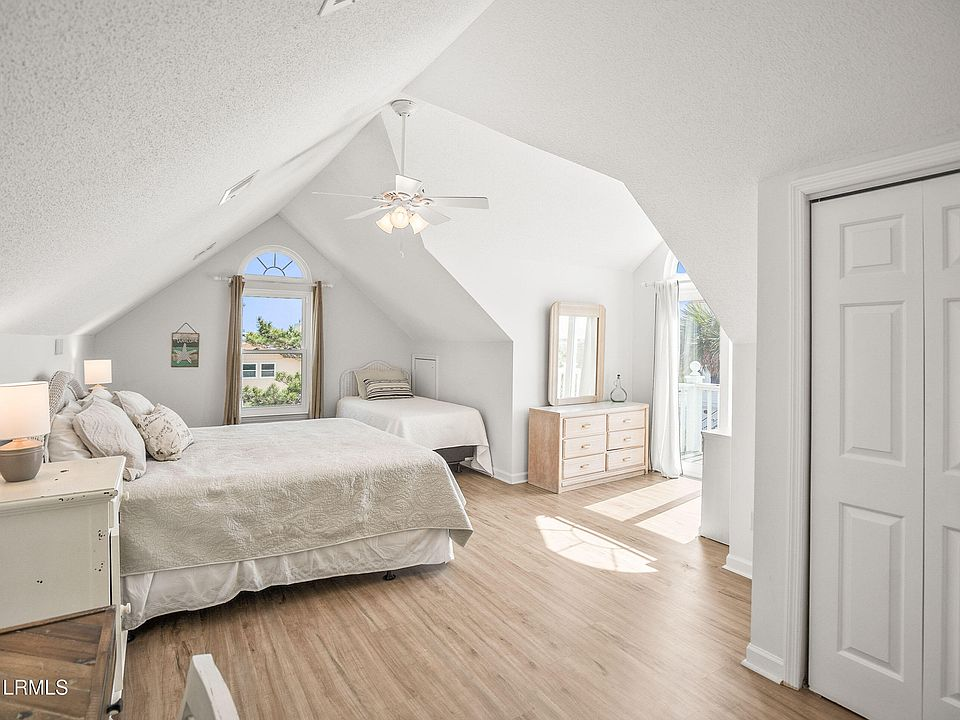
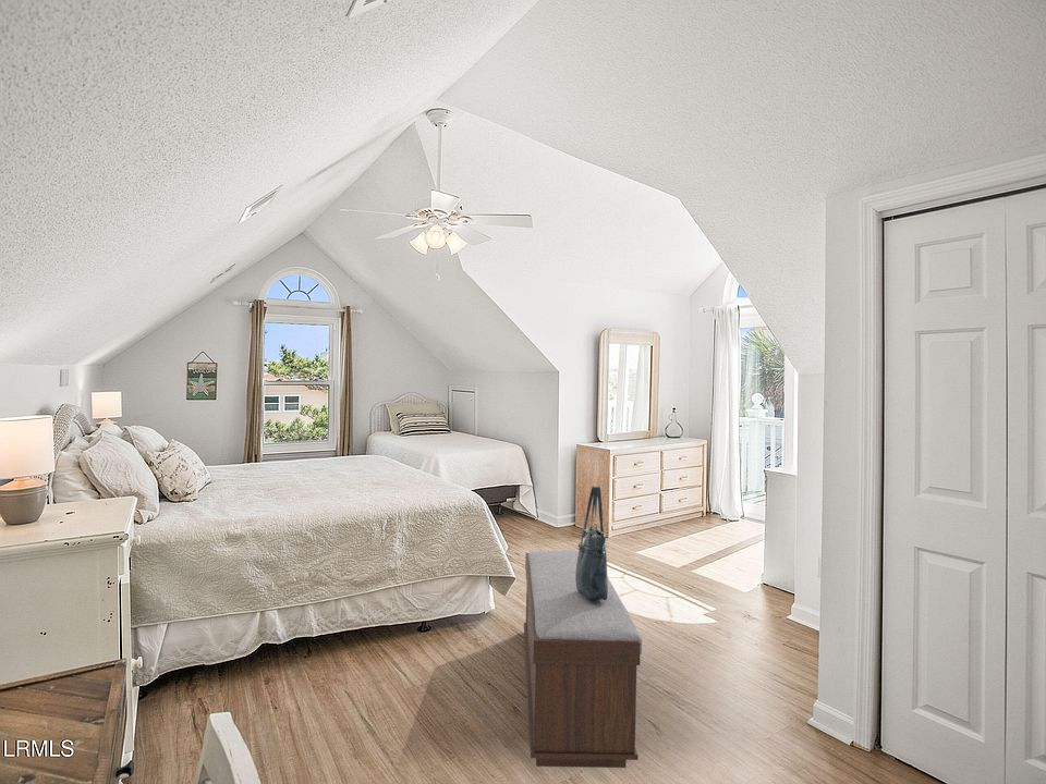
+ tote bag (592, 540)
+ bench (570, 634)
